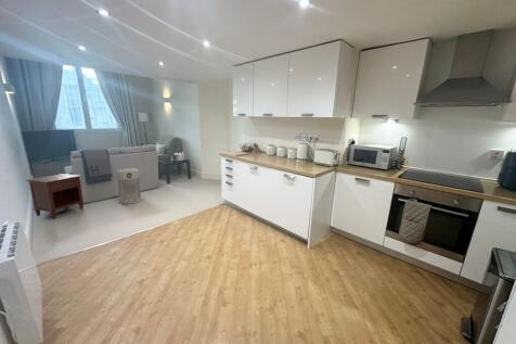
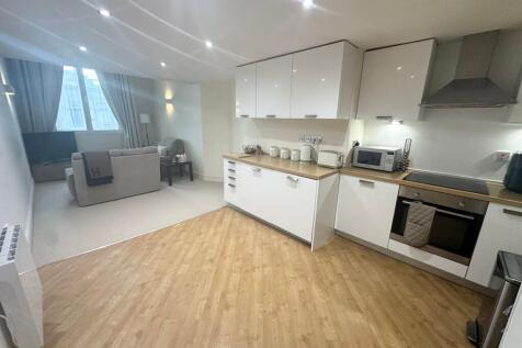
- air purifier (129, 184)
- nightstand (57, 194)
